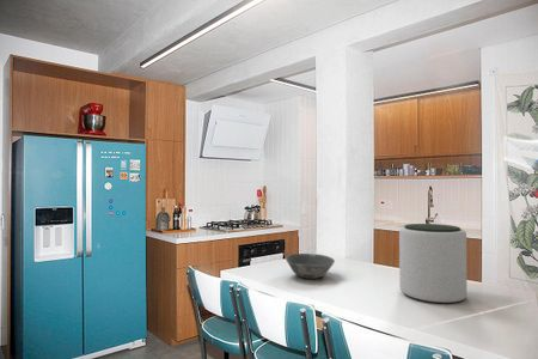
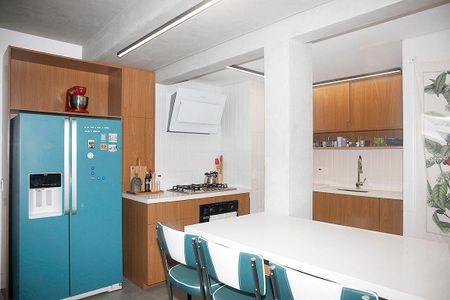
- bowl (310, 267)
- plant pot (432, 260)
